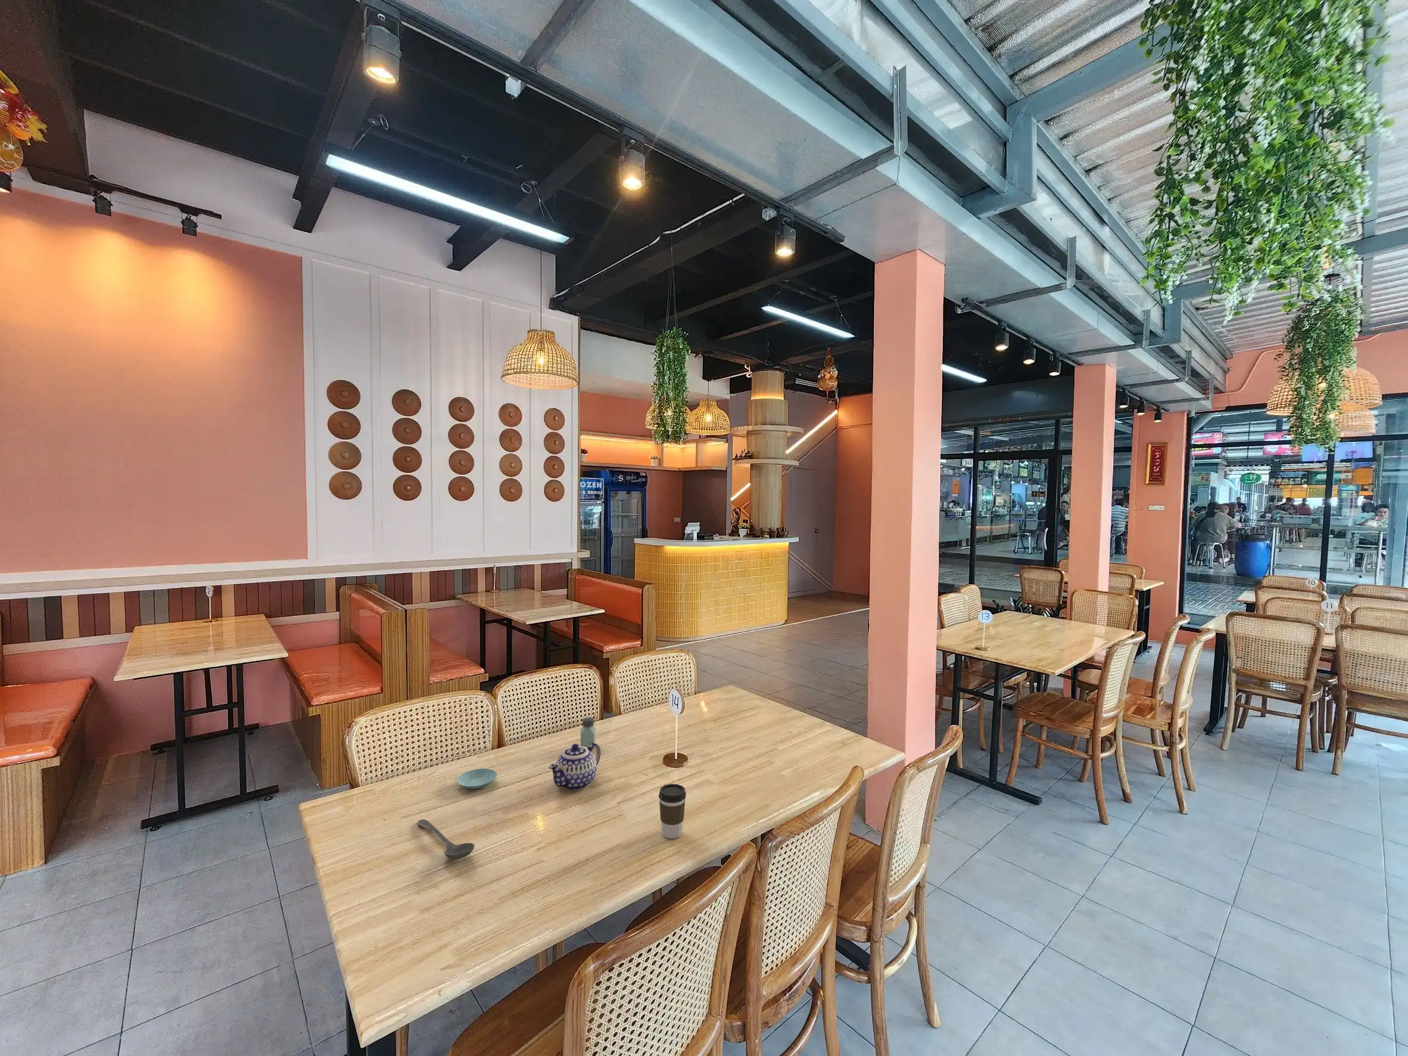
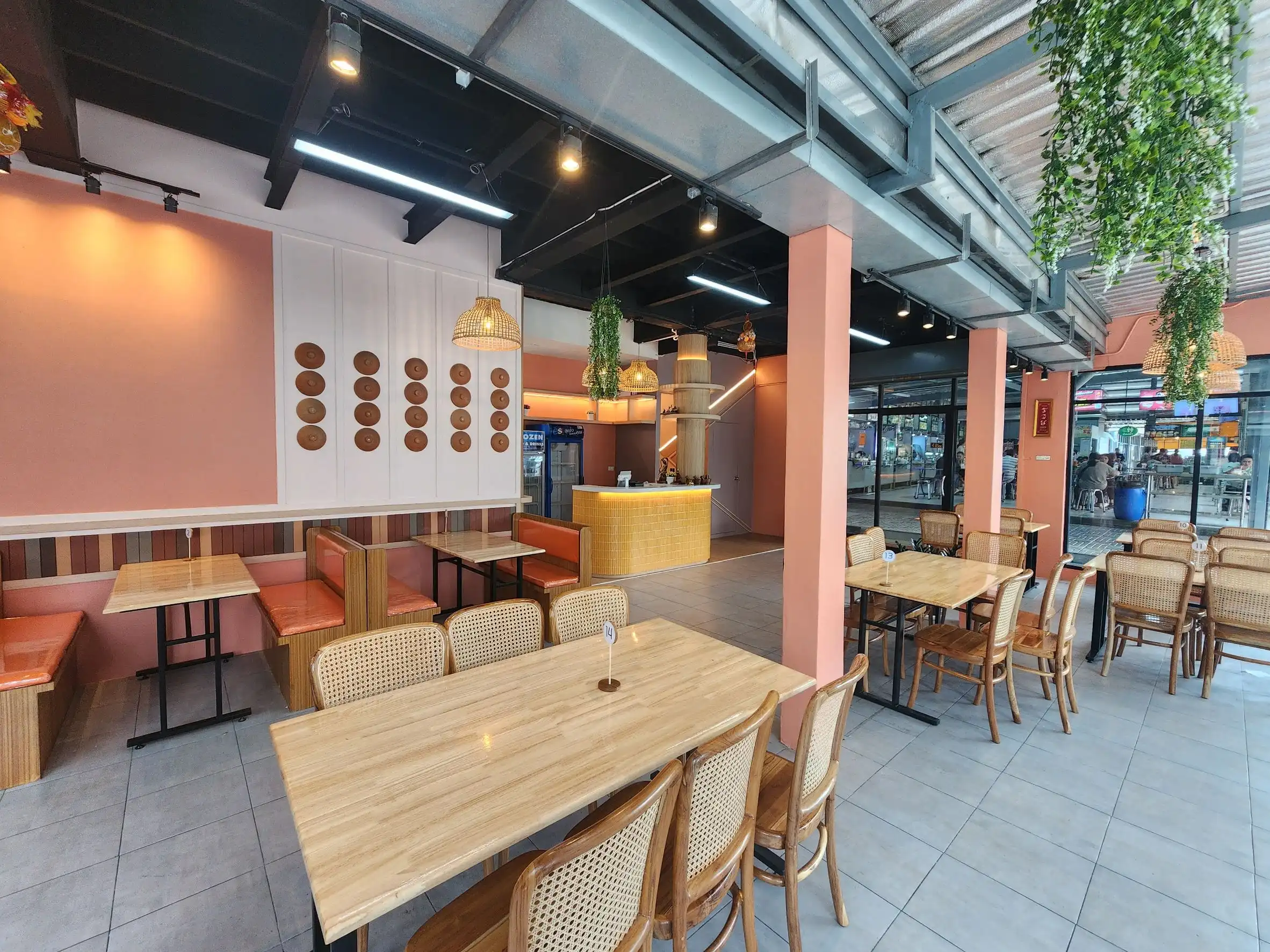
- teapot (575, 763)
- stirrer (442, 835)
- coffee cup (672, 811)
- saucer (477, 780)
- saltshaker (588, 732)
